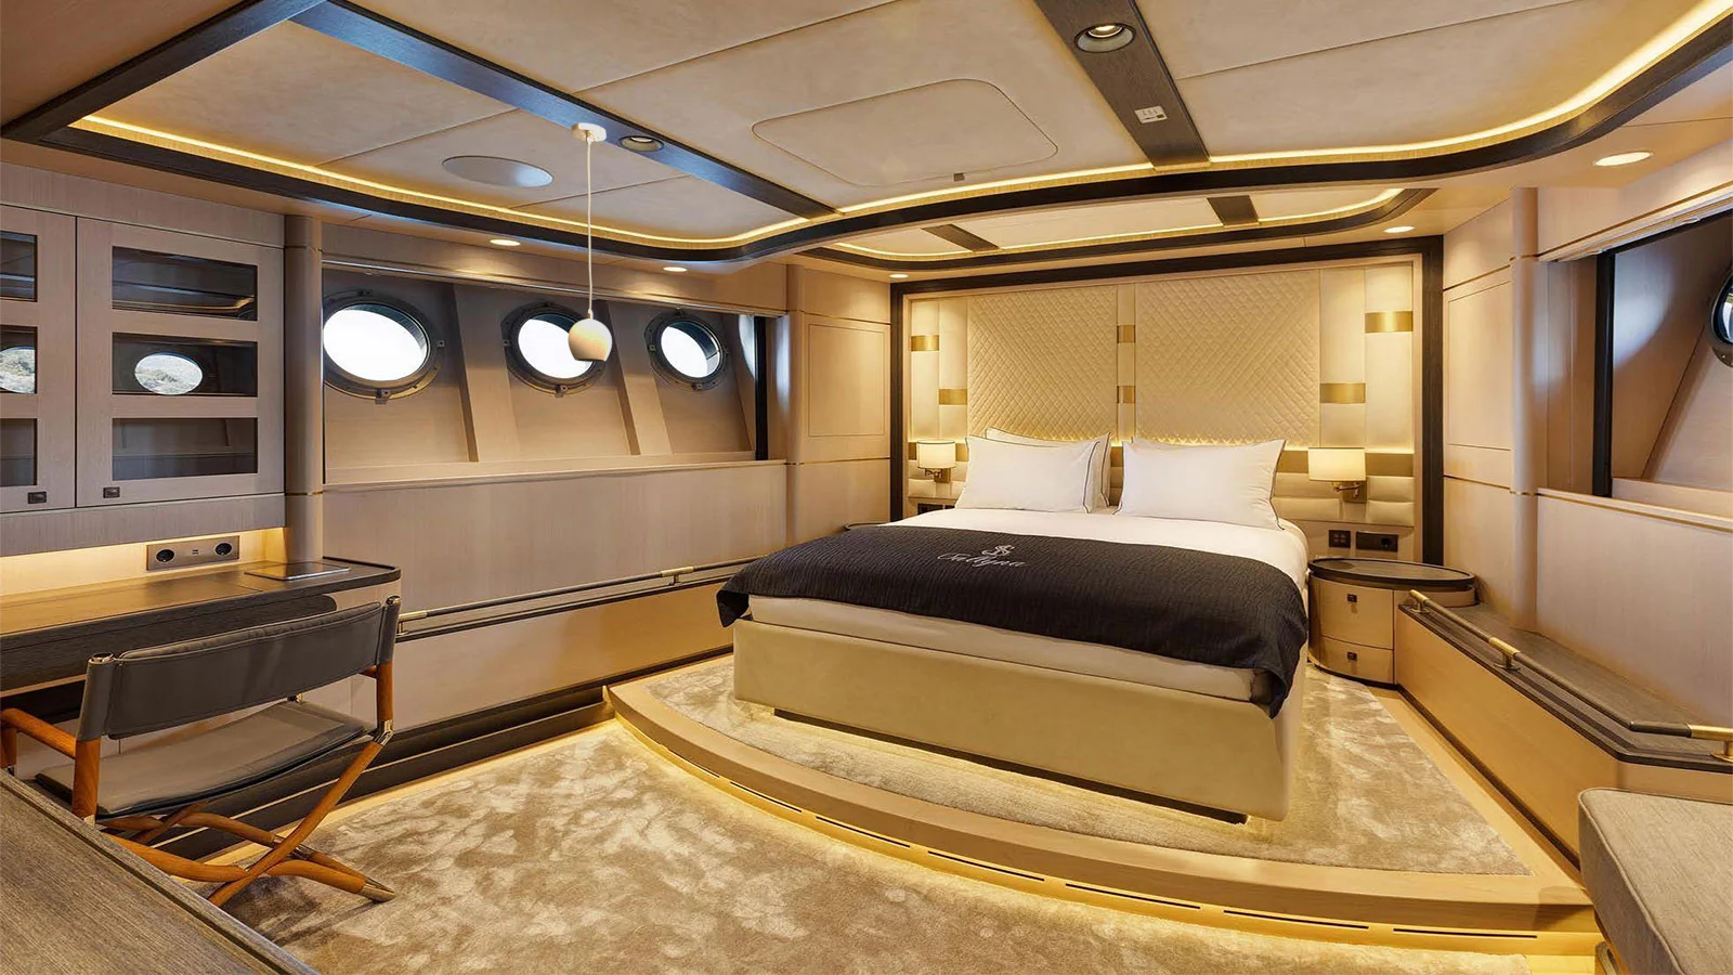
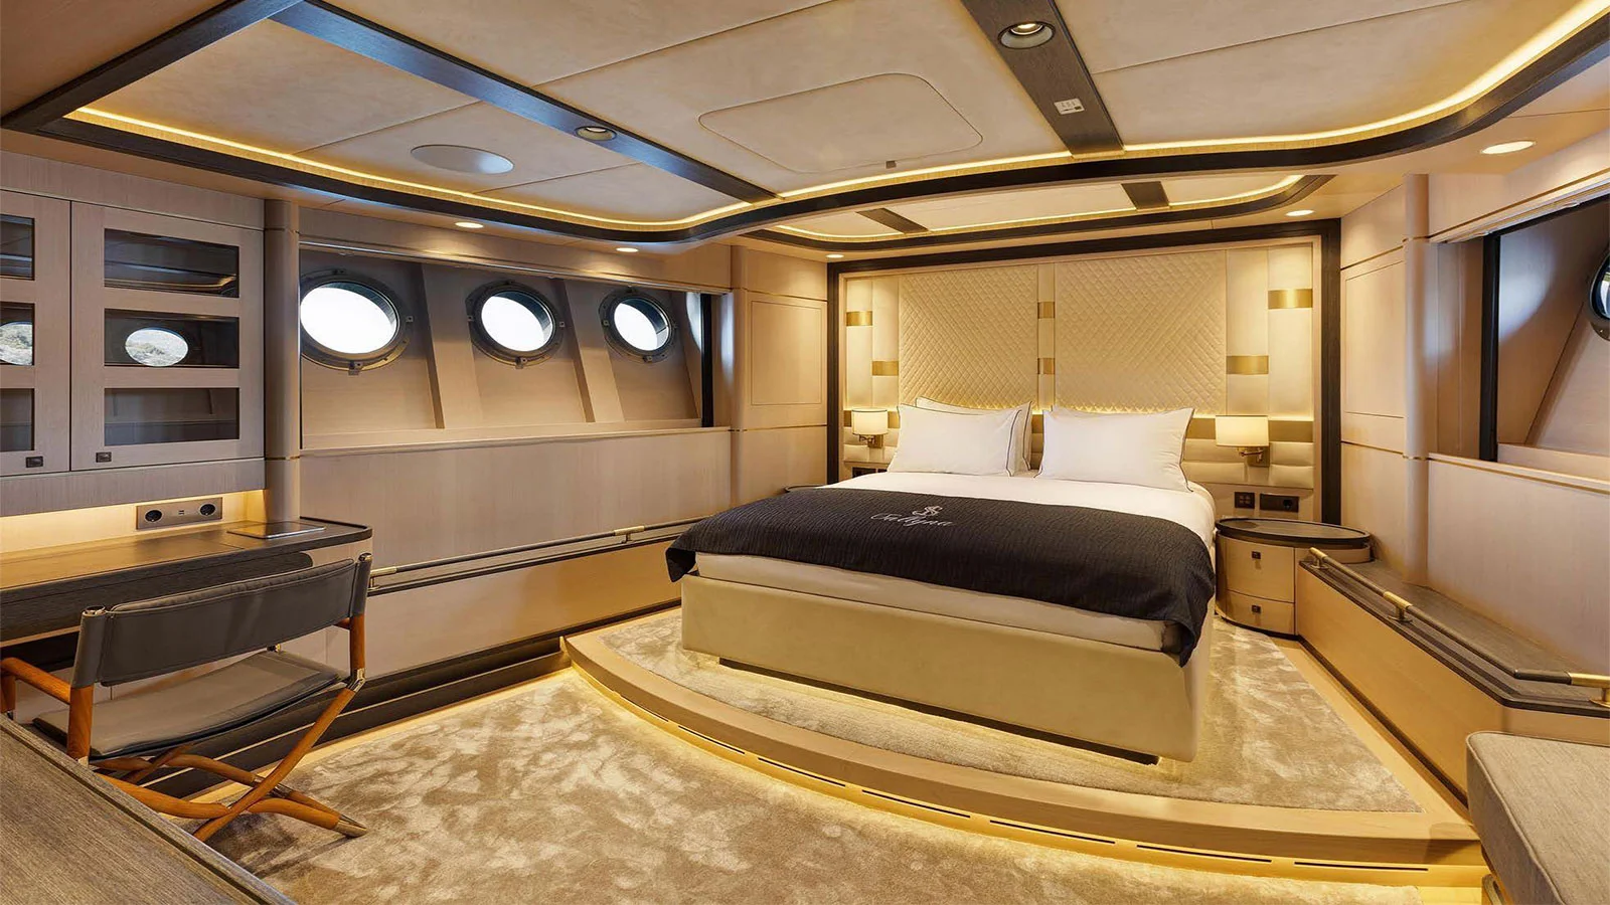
- light fixture (589, 245)
